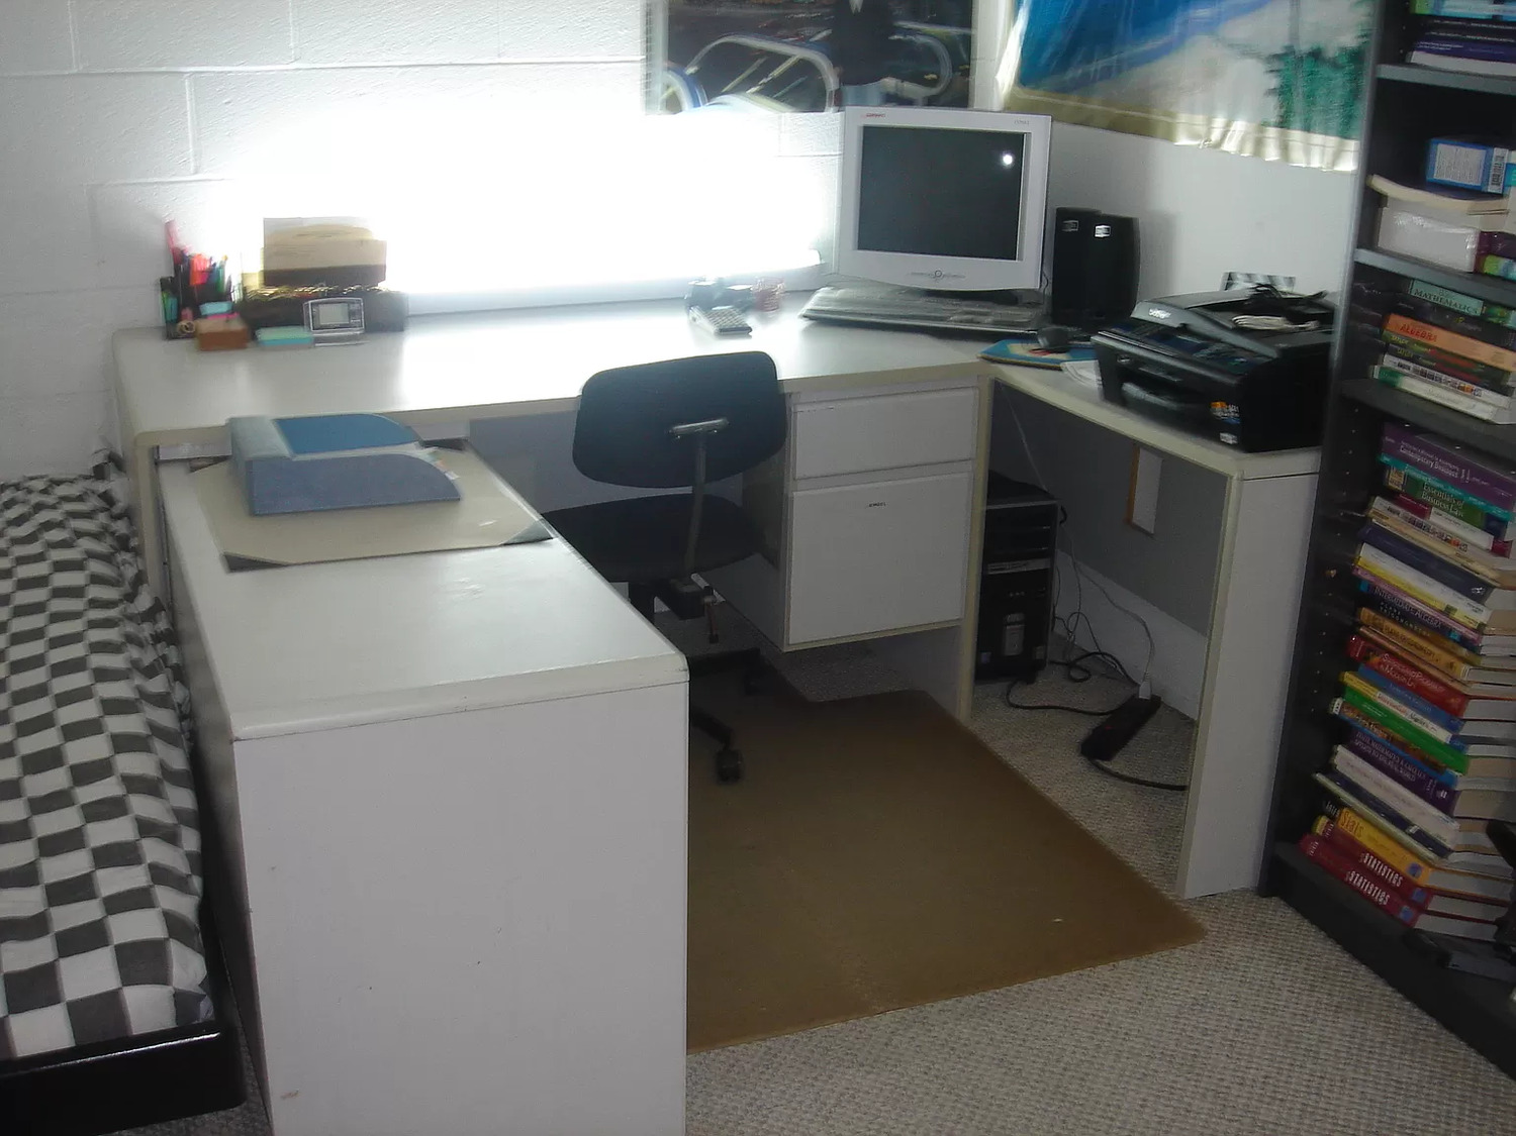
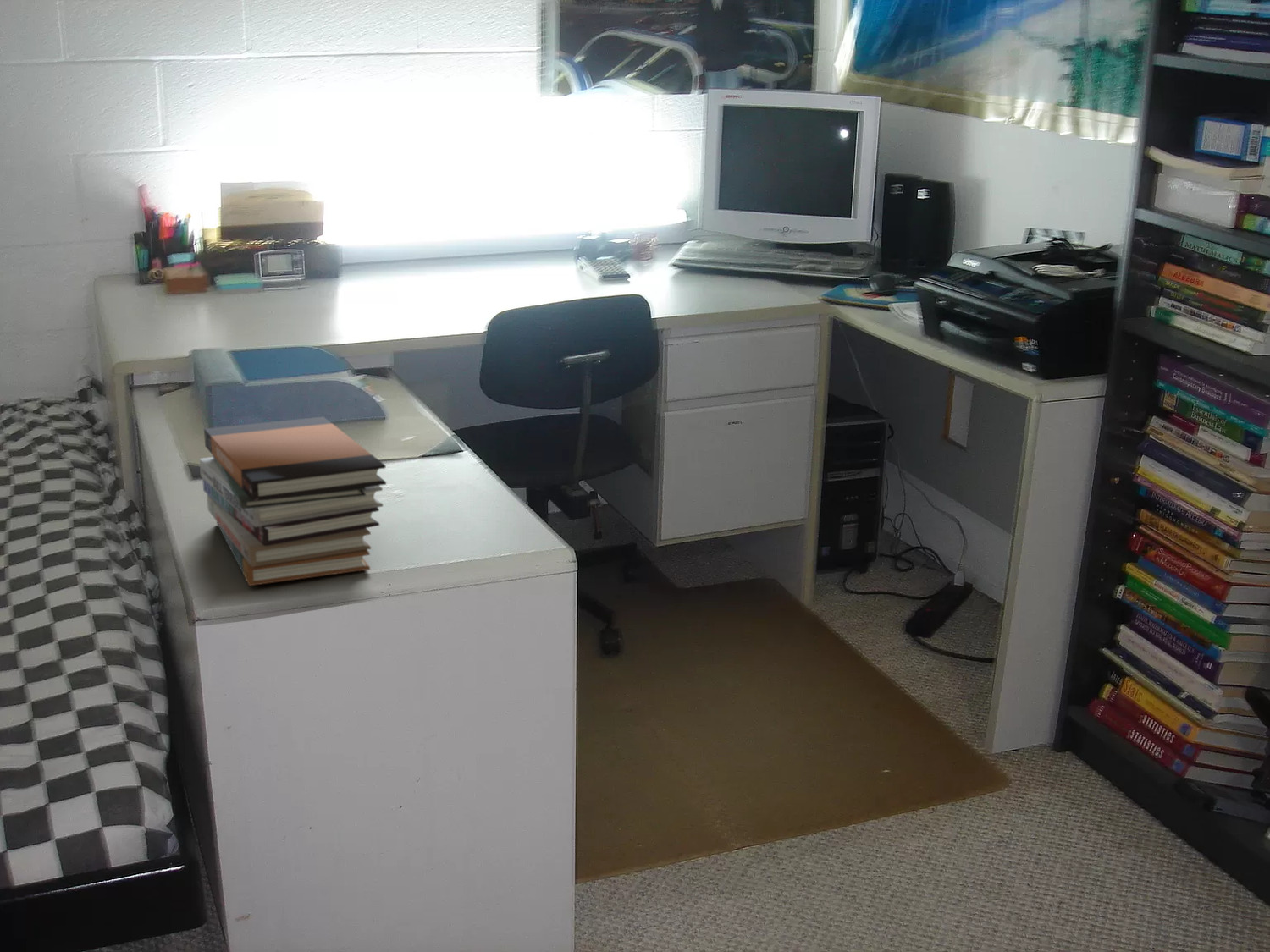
+ book stack (290, 495)
